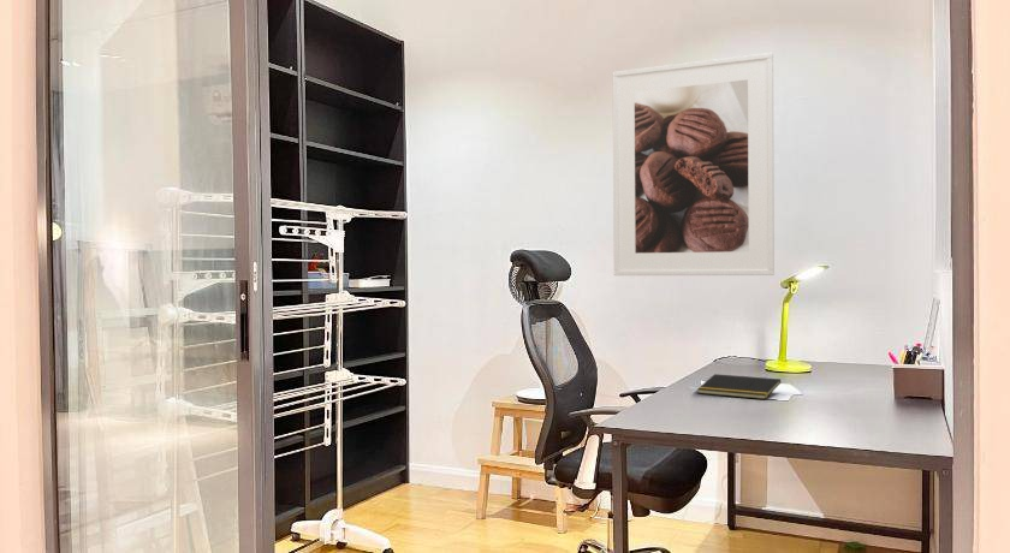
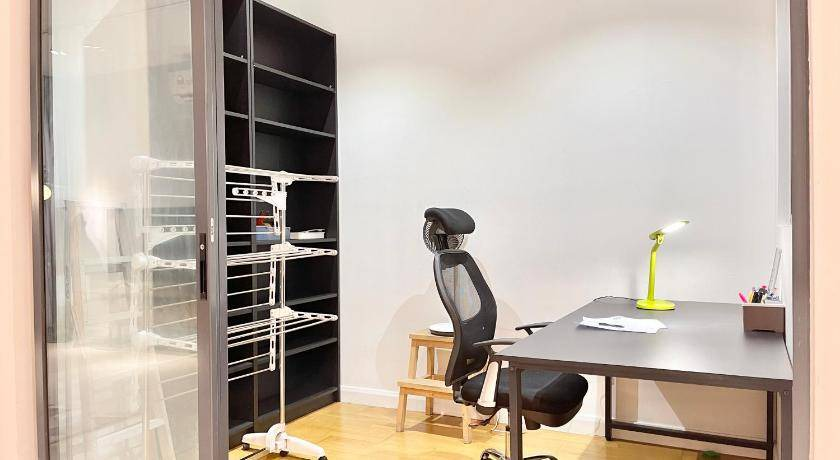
- notepad (738, 386)
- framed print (689, 168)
